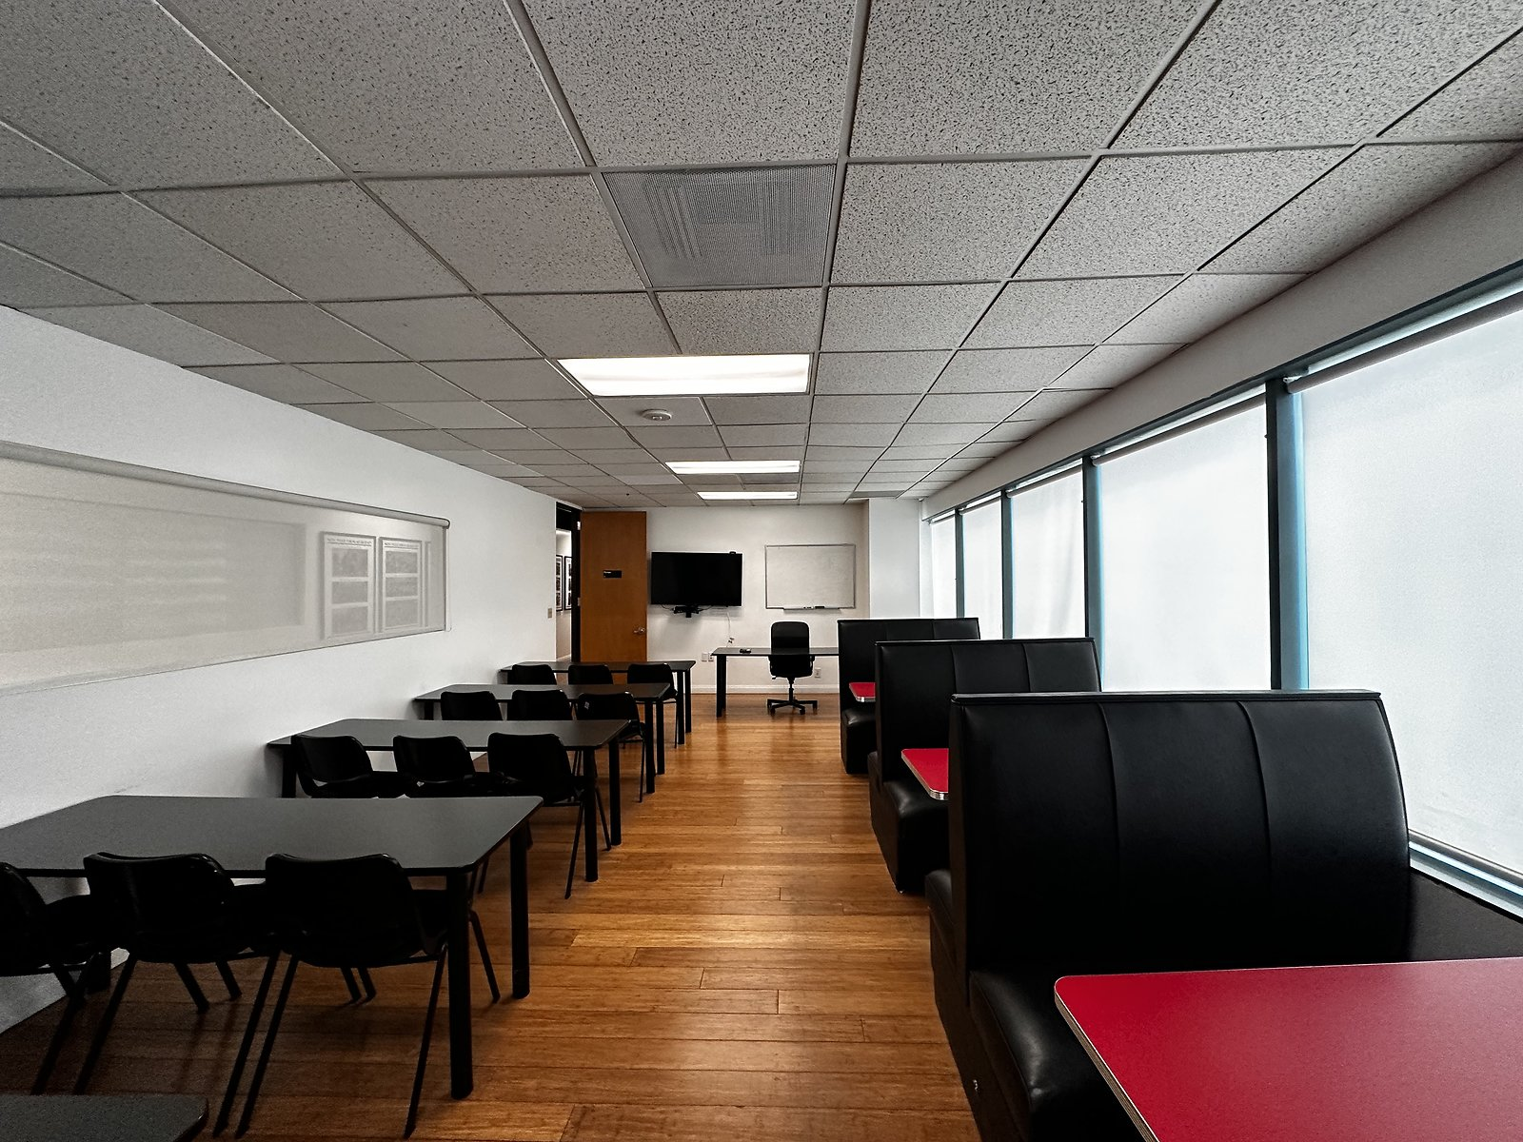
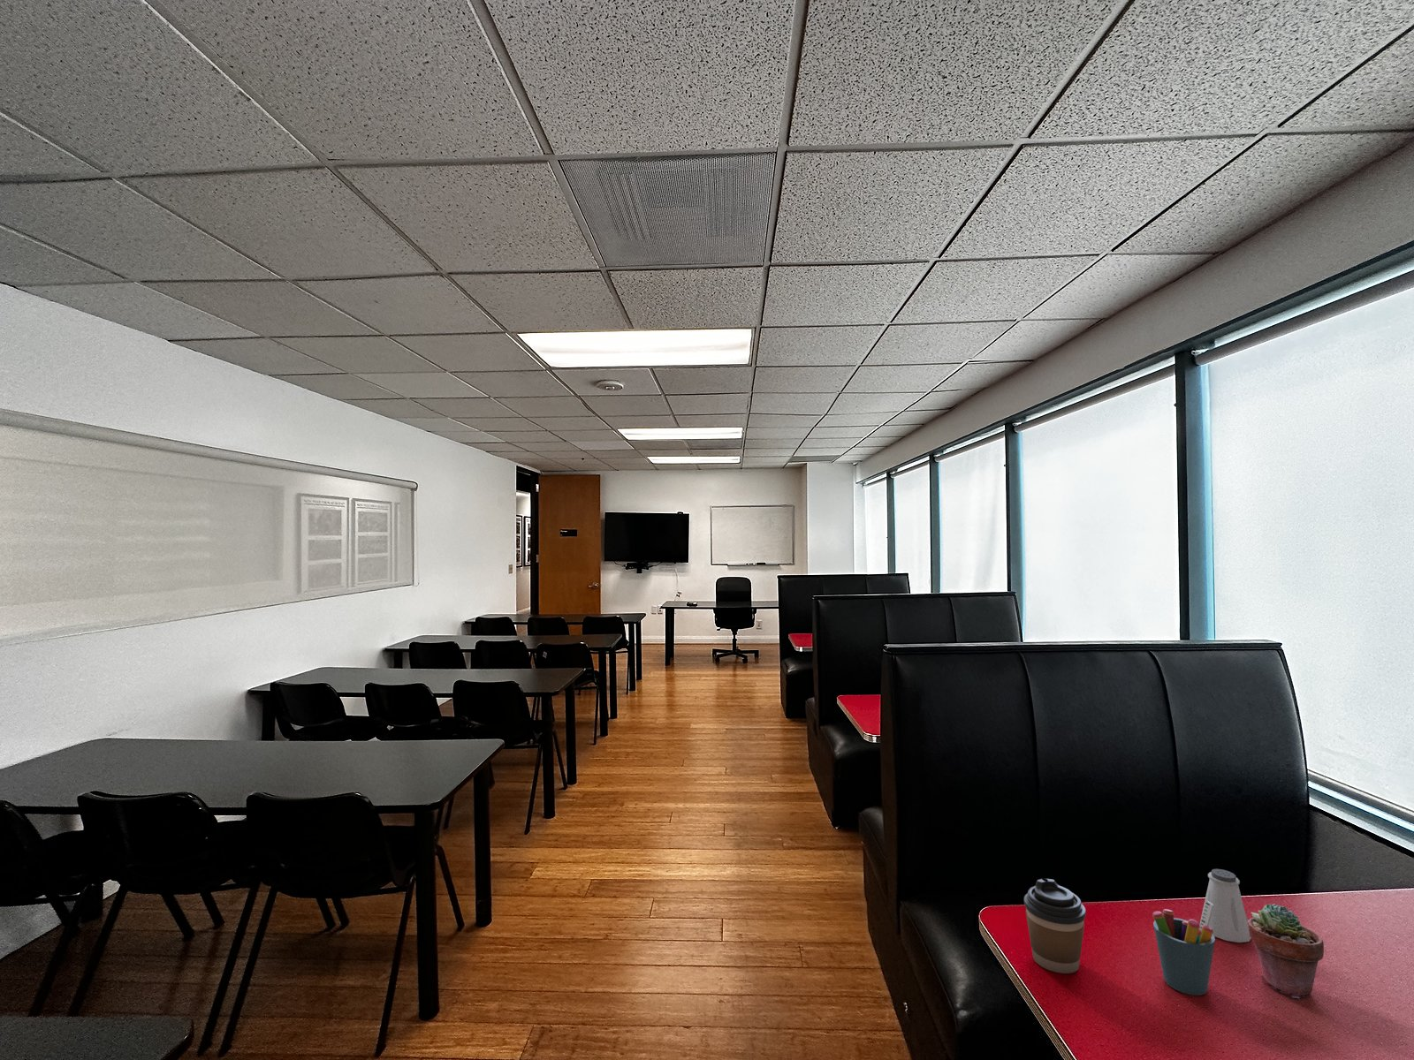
+ pen holder (1185, 943)
+ coffee cup (1054, 923)
+ potted succulent (1284, 945)
+ saltshaker (1224, 902)
